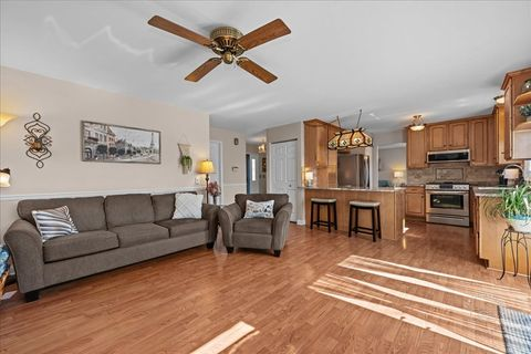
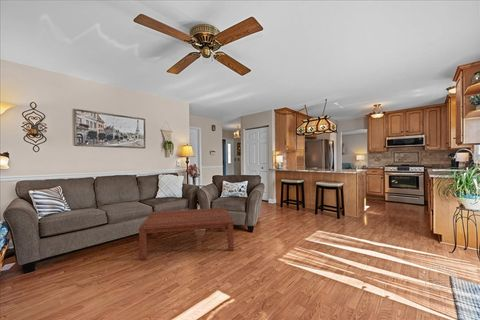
+ coffee table (189, 229)
